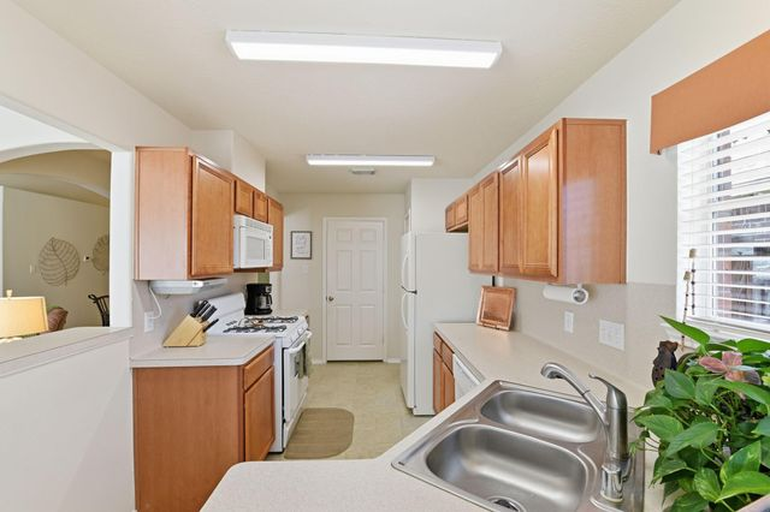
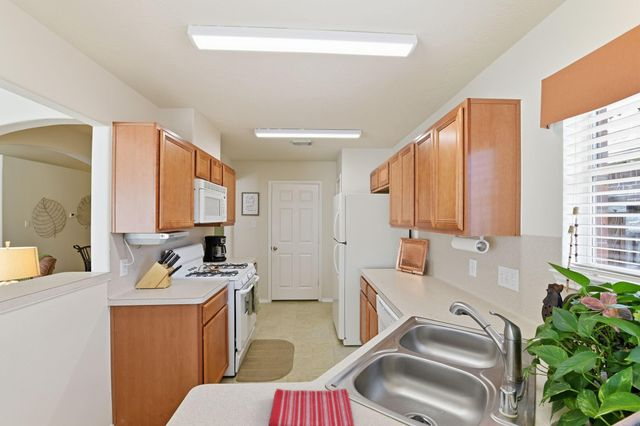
+ dish towel (311, 408)
